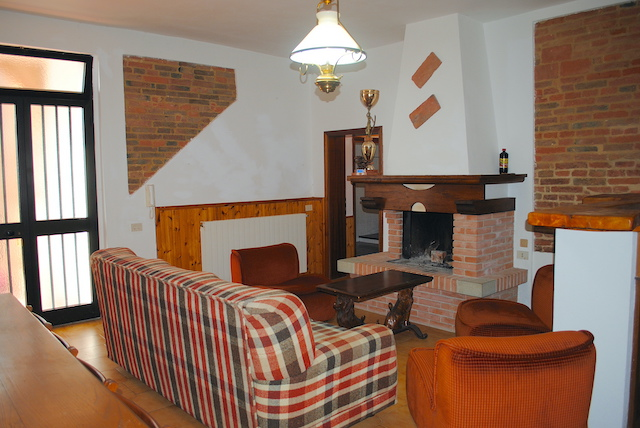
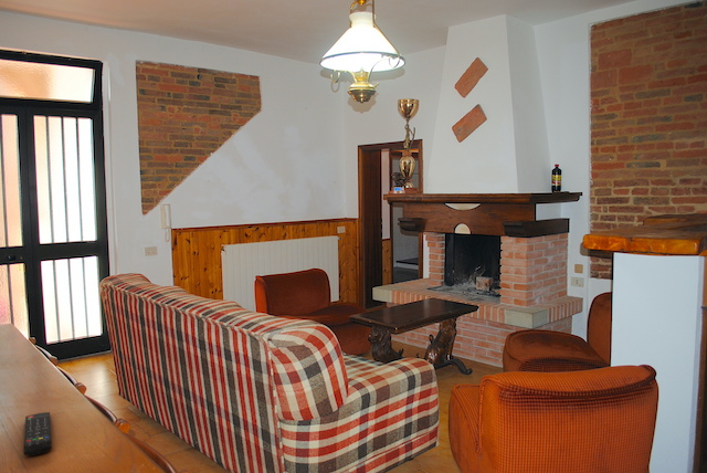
+ remote control (38, 432)
